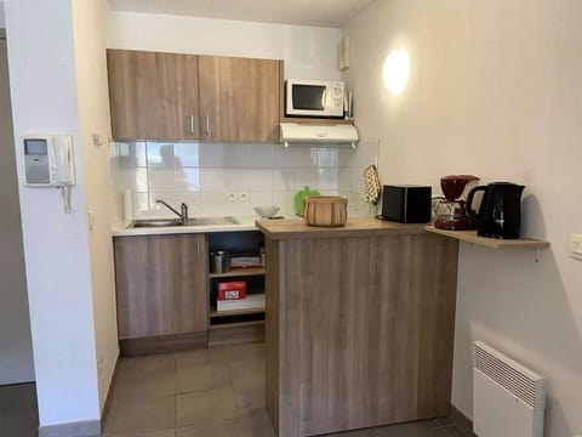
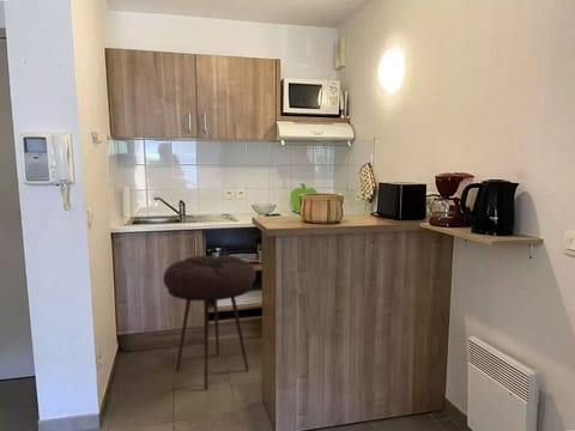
+ stool (214, 316)
